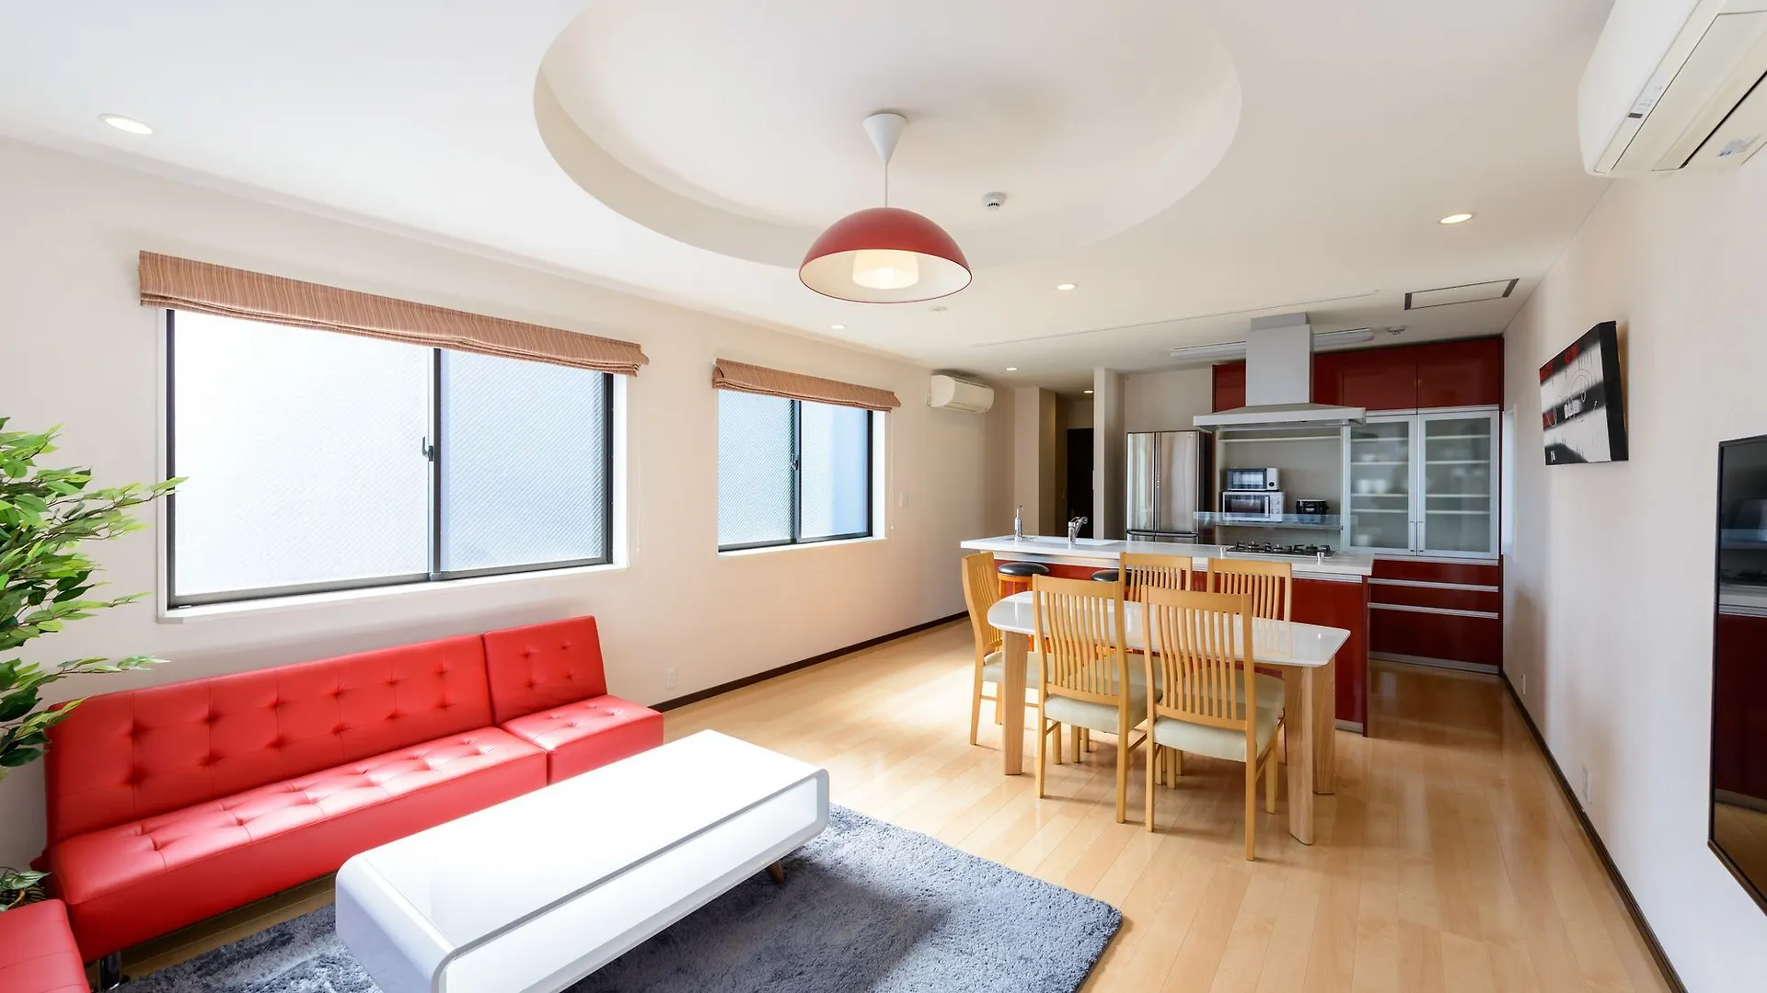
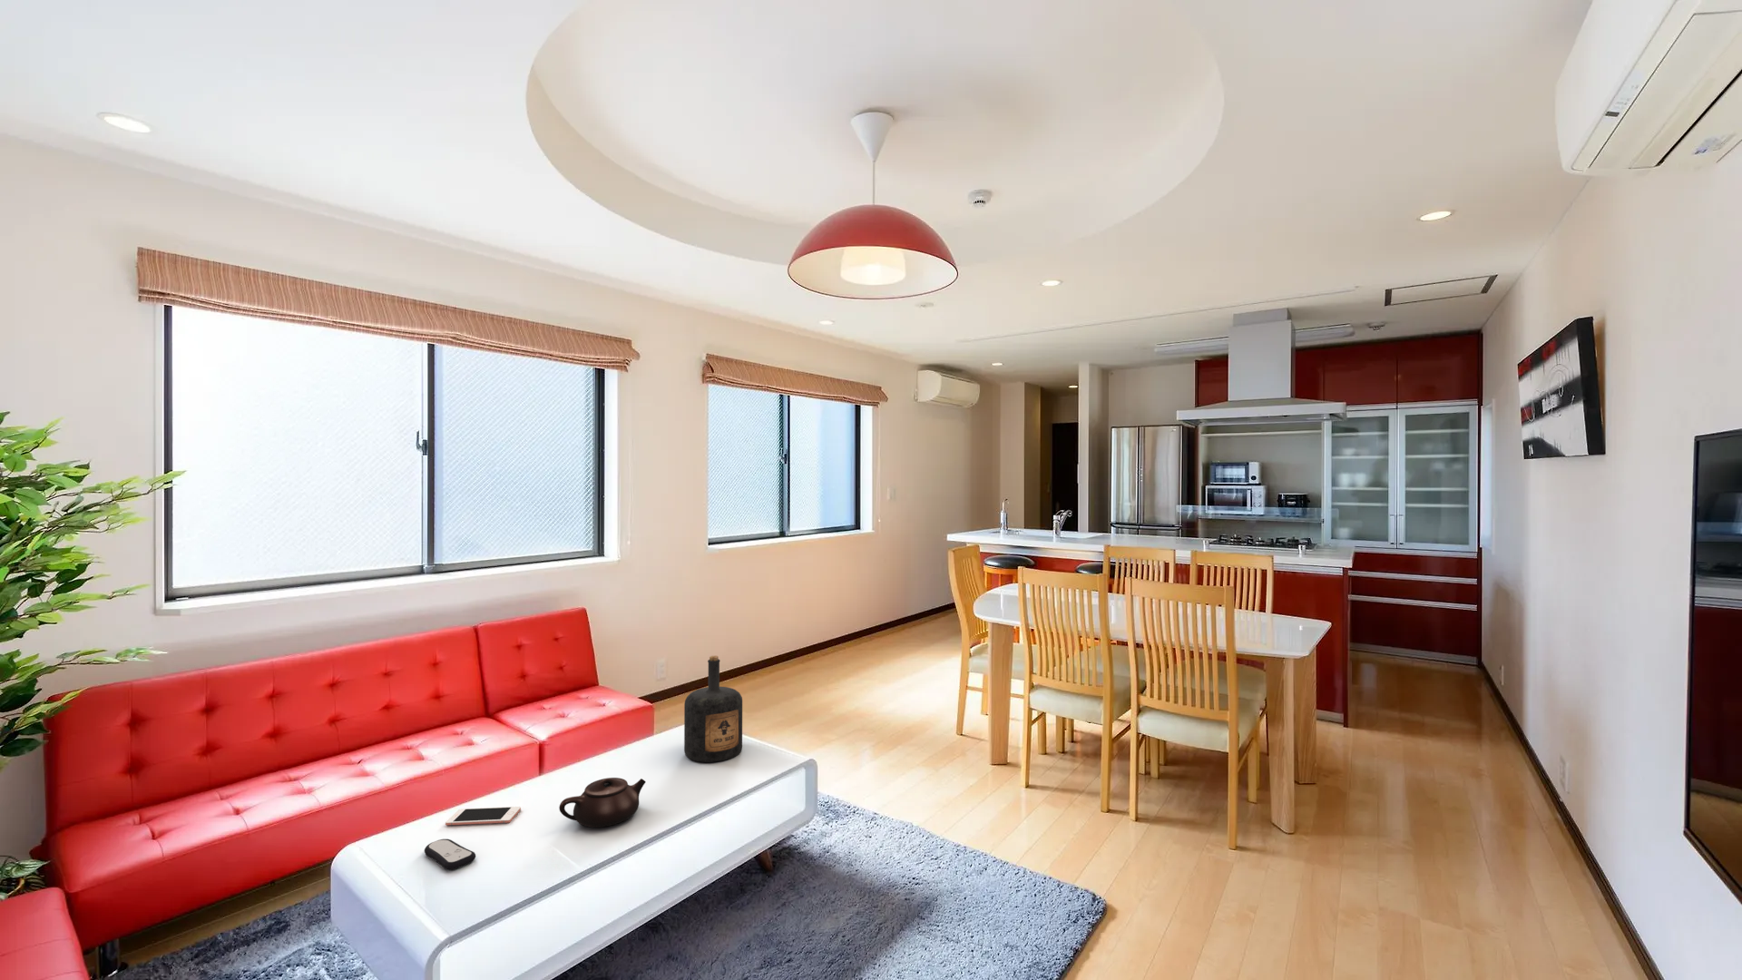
+ bottle (713, 704)
+ remote control (449, 853)
+ cell phone (483, 816)
+ teapot (604, 798)
